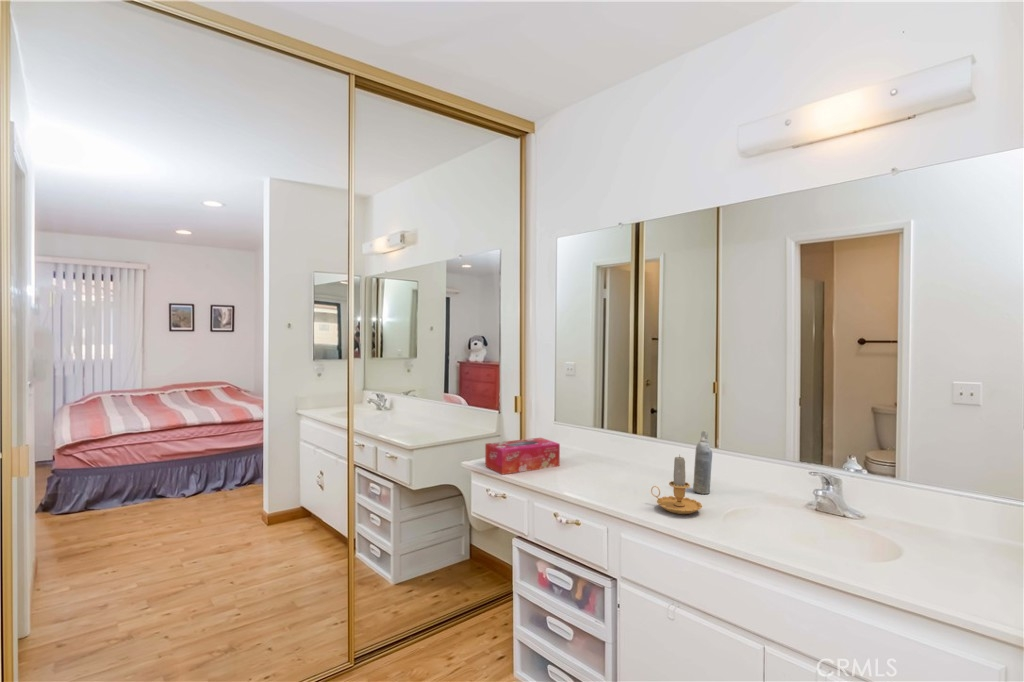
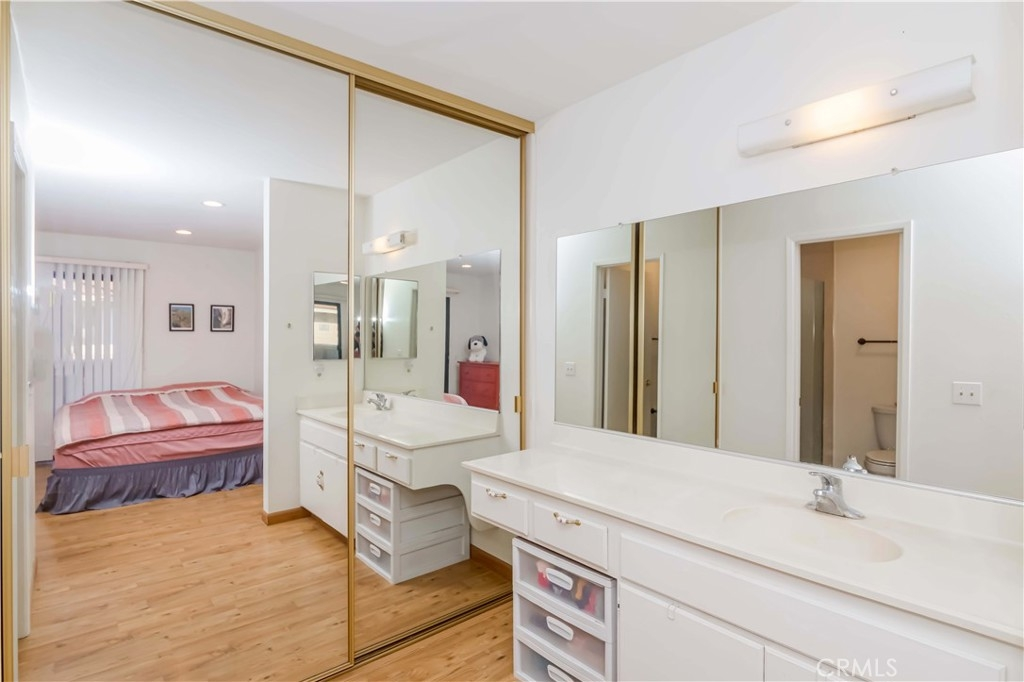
- tissue box (522, 454)
- aerosol can (702, 461)
- candle (674, 481)
